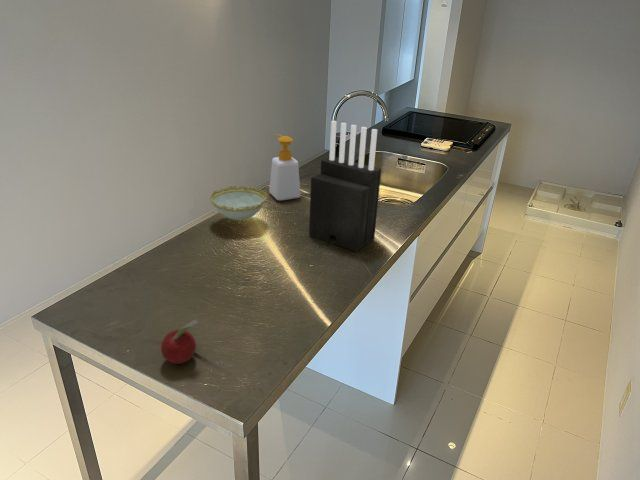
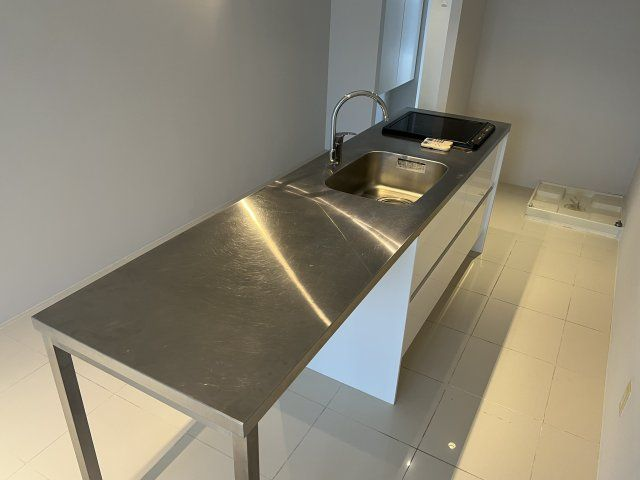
- fruit (178, 339)
- decorative bowl (239, 209)
- soap bottle (282, 165)
- knife block (343, 186)
